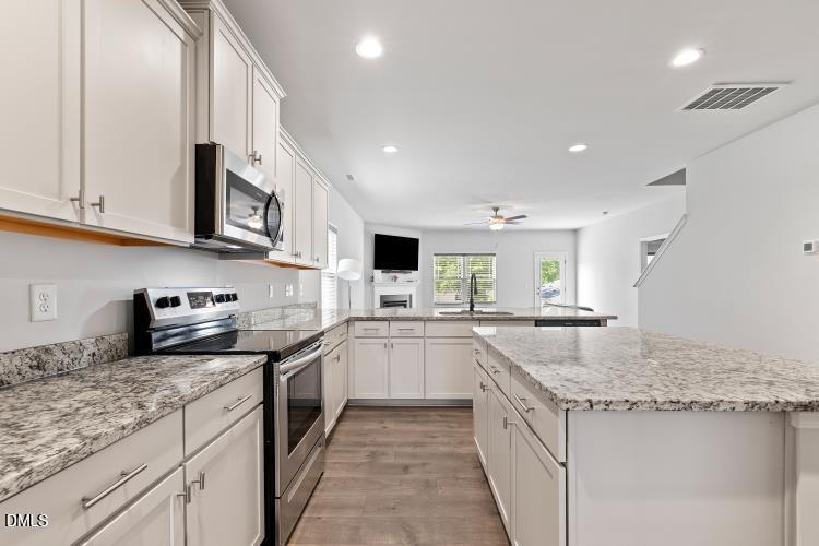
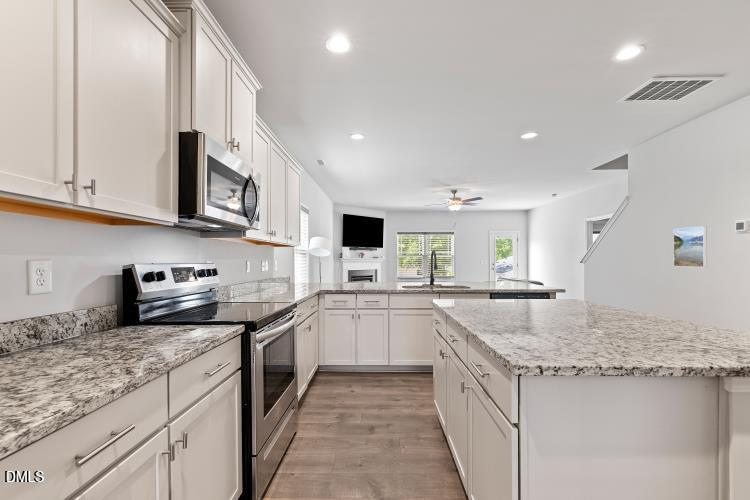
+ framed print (689, 247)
